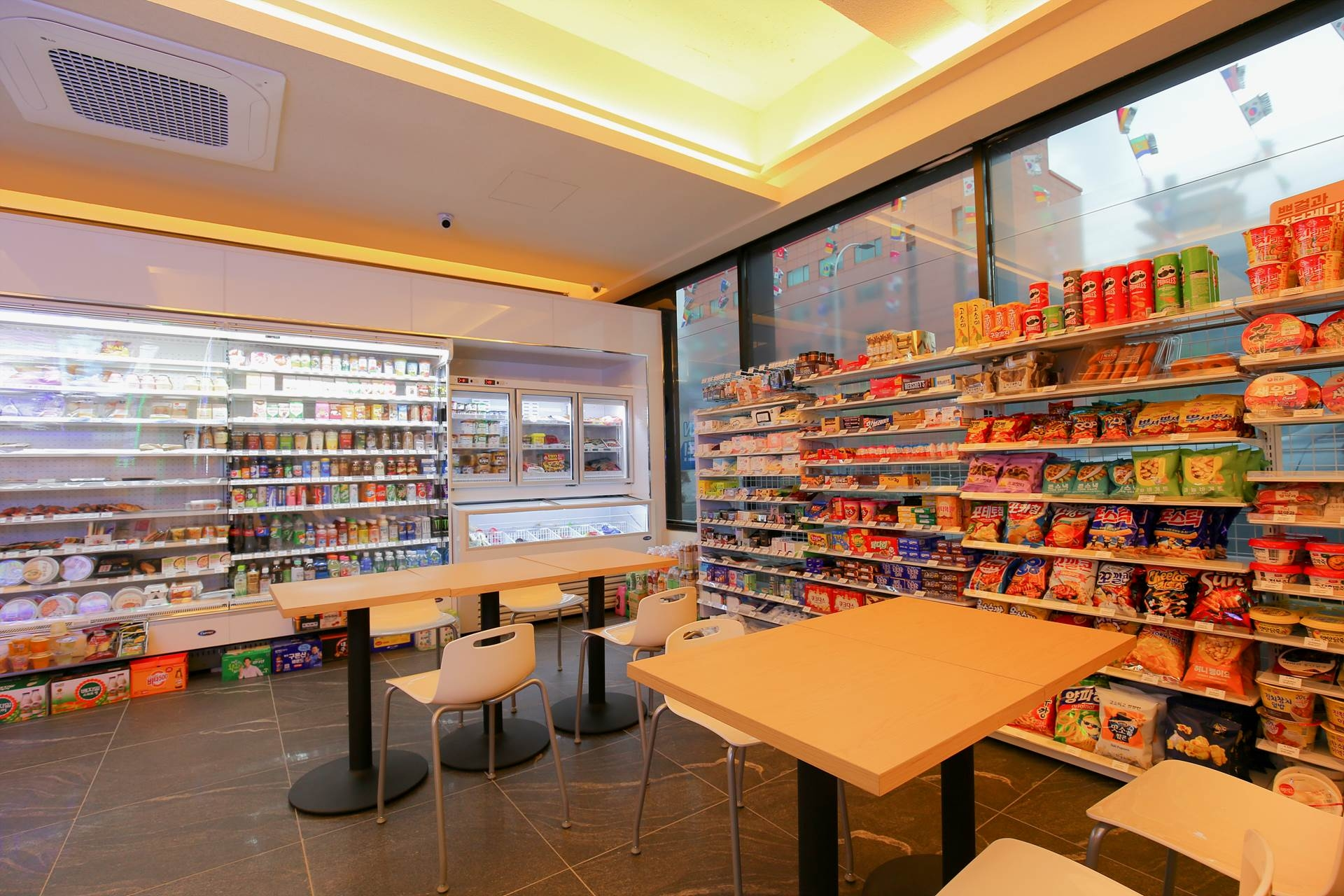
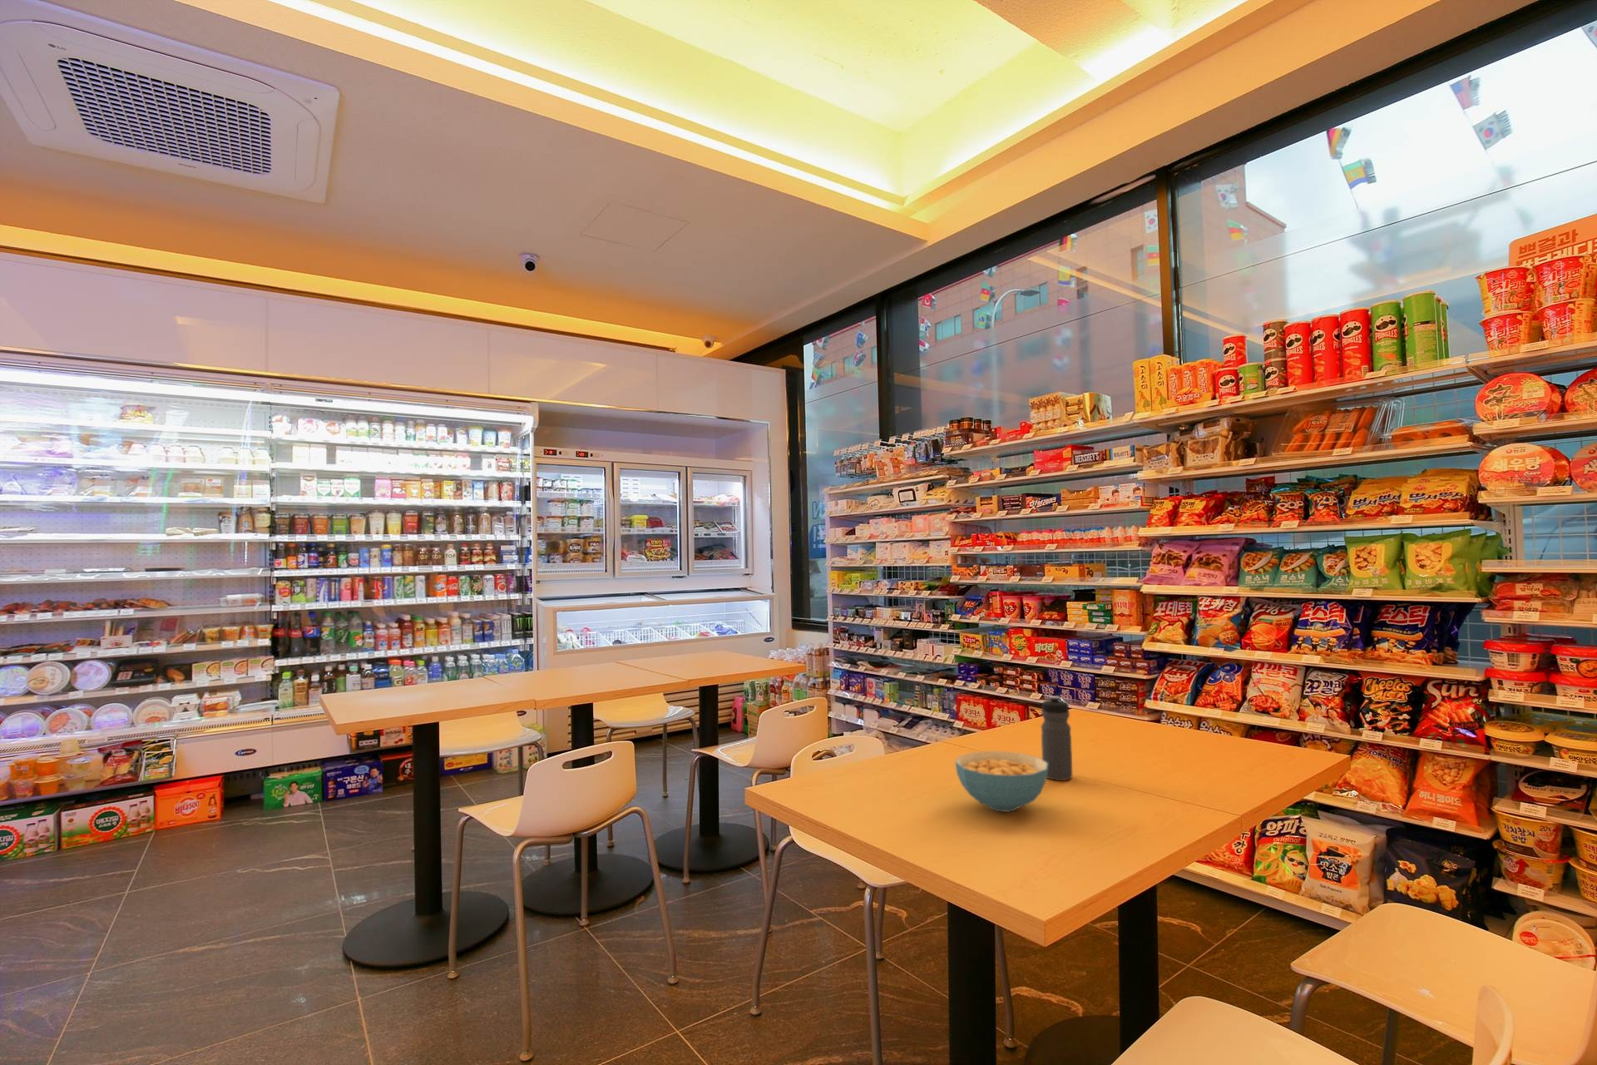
+ water bottle (1055, 736)
+ cereal bowl (1002, 784)
